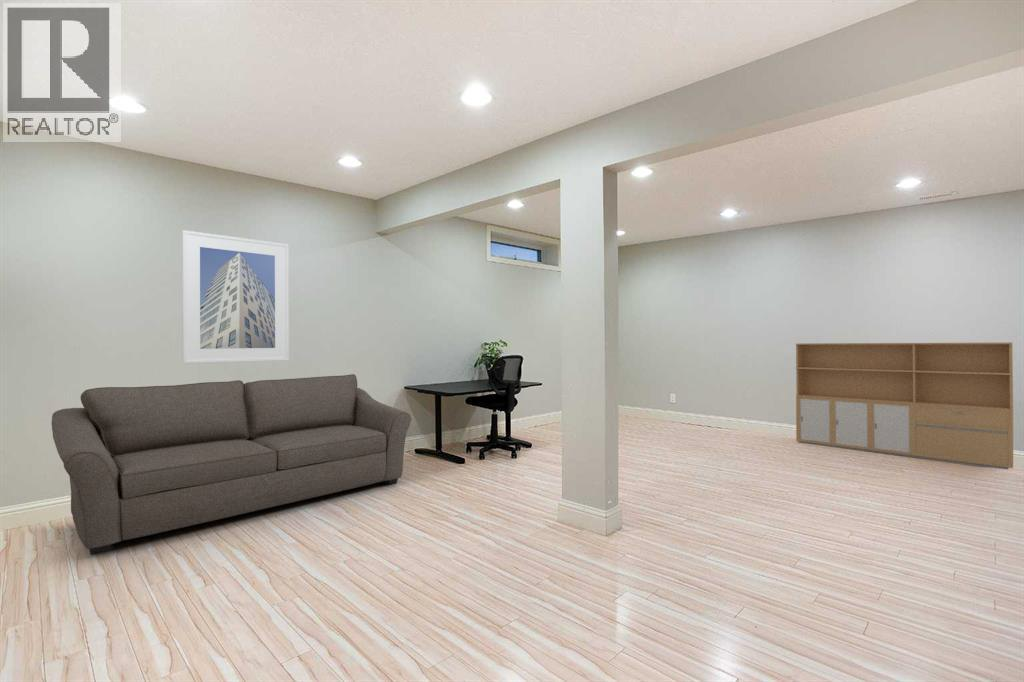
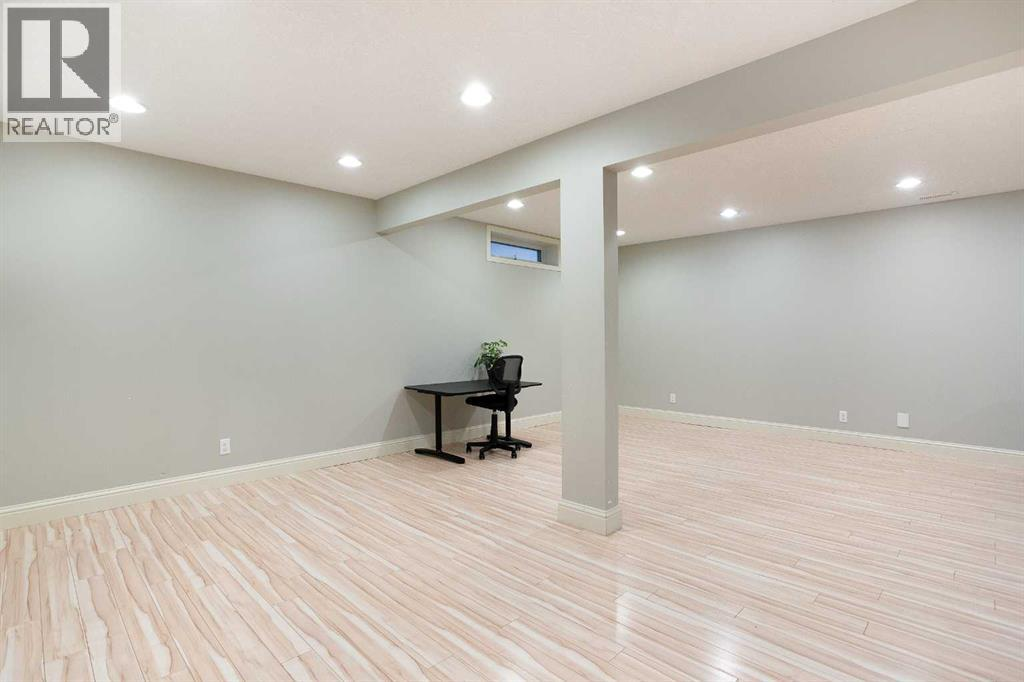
- storage cabinet (892, 397)
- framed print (239, 299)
- sofa (255, 440)
